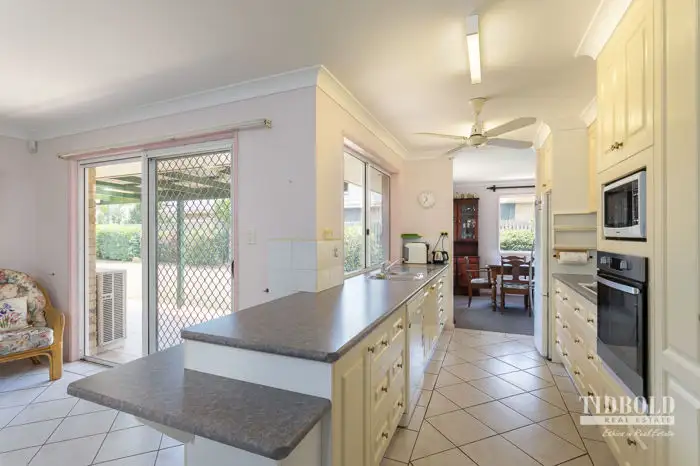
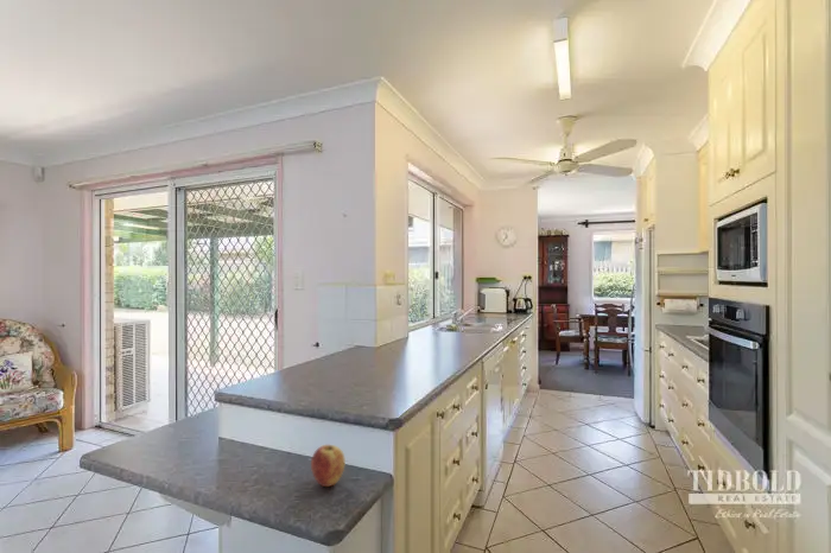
+ apple (328, 464)
